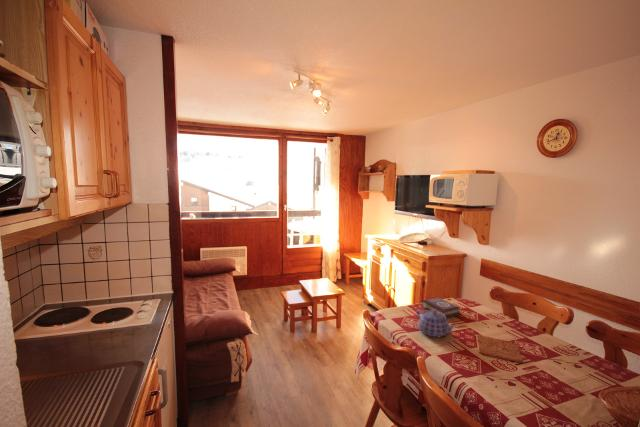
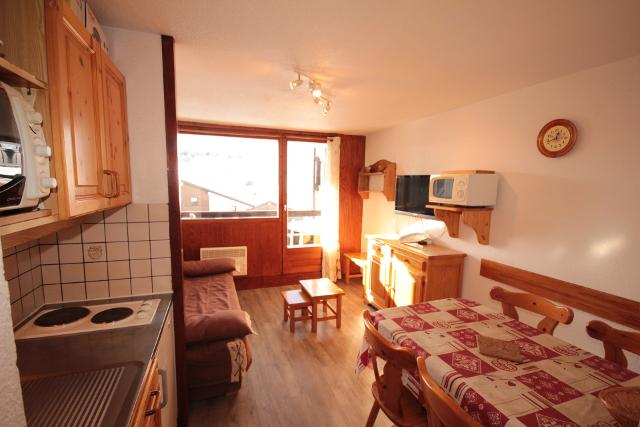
- teapot (435, 322)
- book (440, 306)
